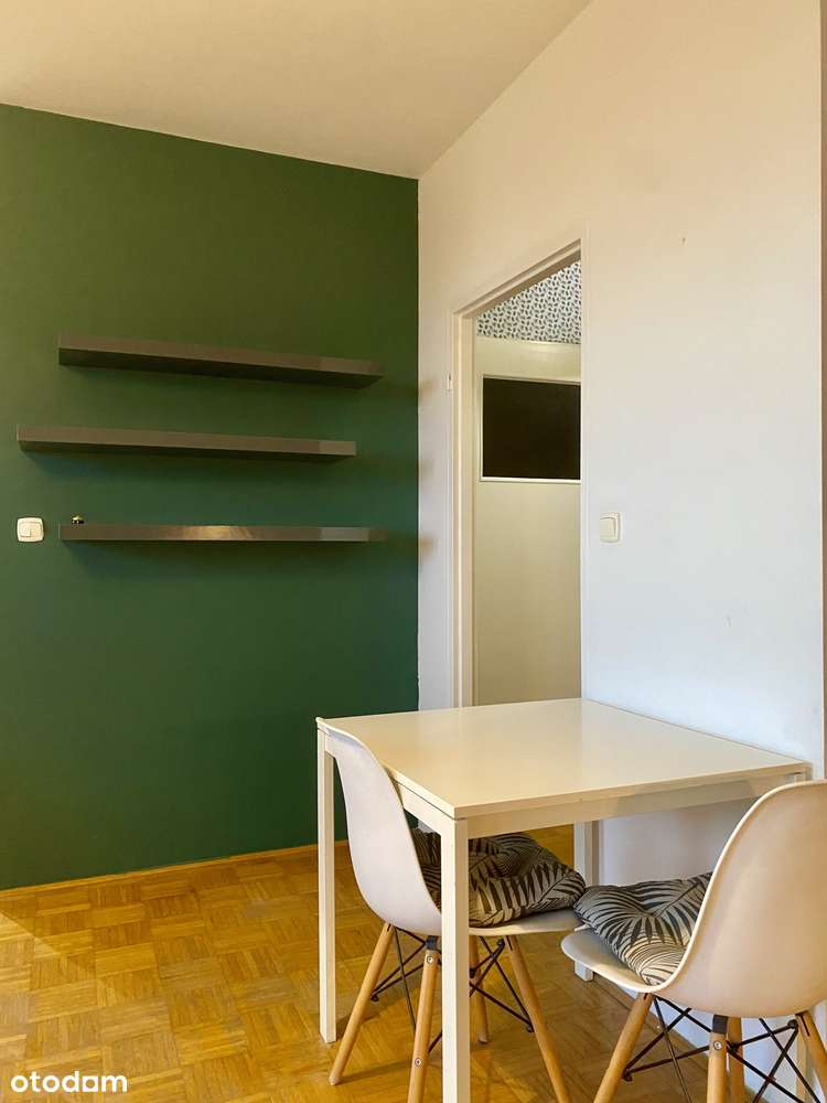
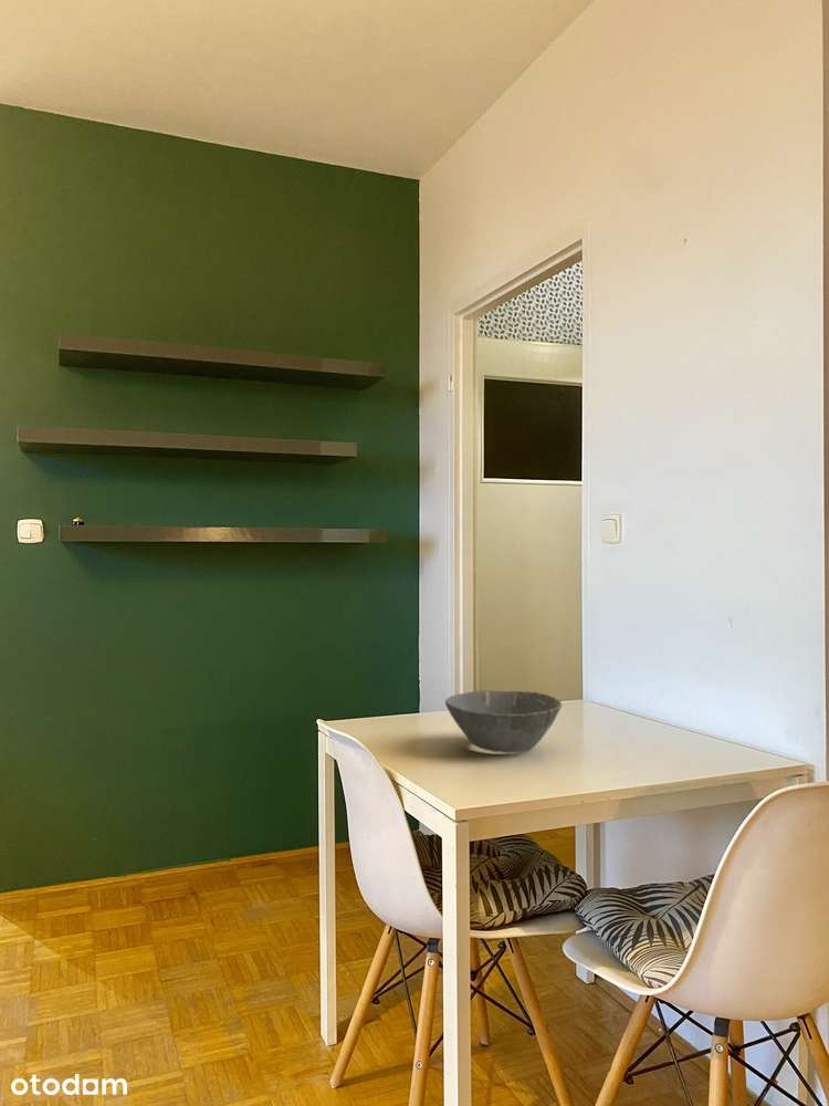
+ bowl (503, 723)
